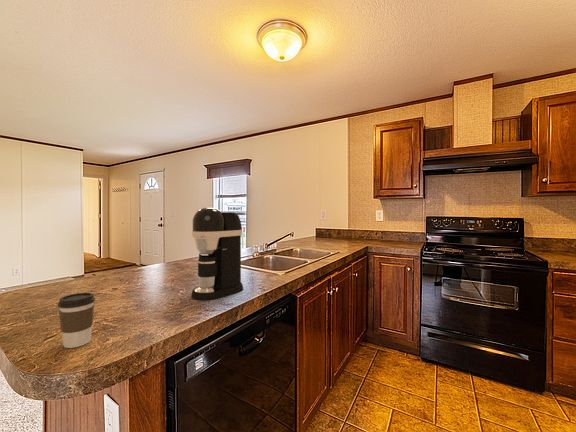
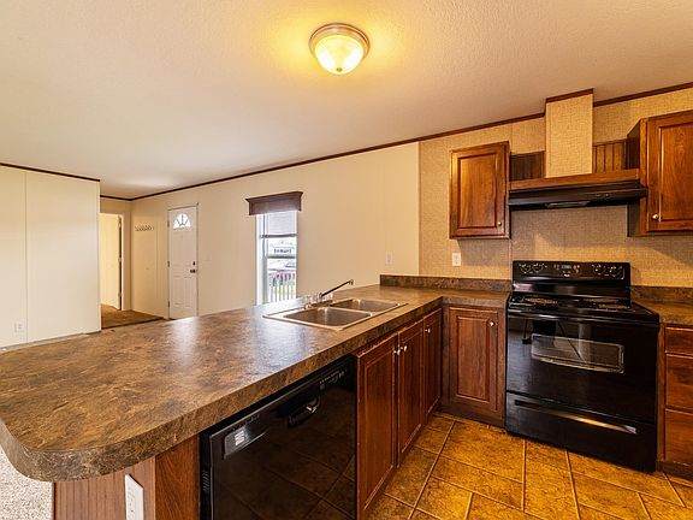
- coffee cup (77, 319)
- coffee maker (218, 249)
